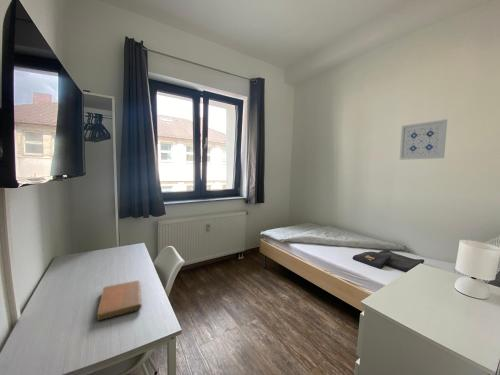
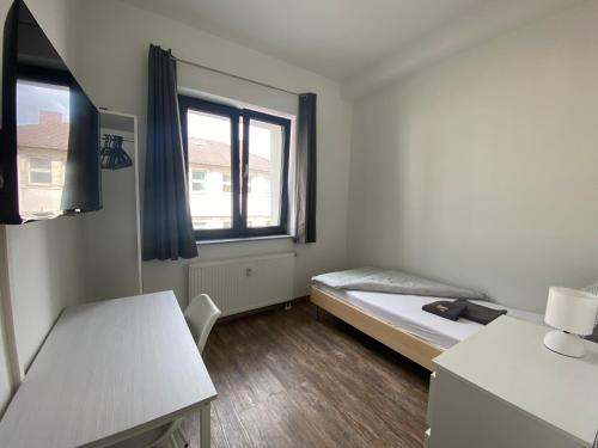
- wall art (421, 141)
- notebook (121, 297)
